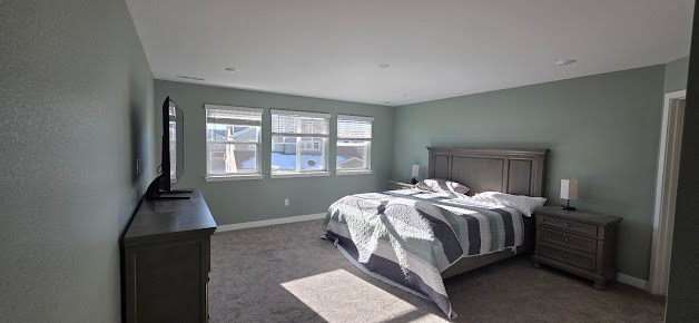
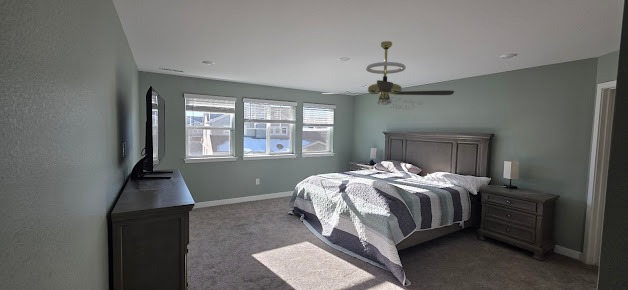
+ ceiling fan (385, 77)
